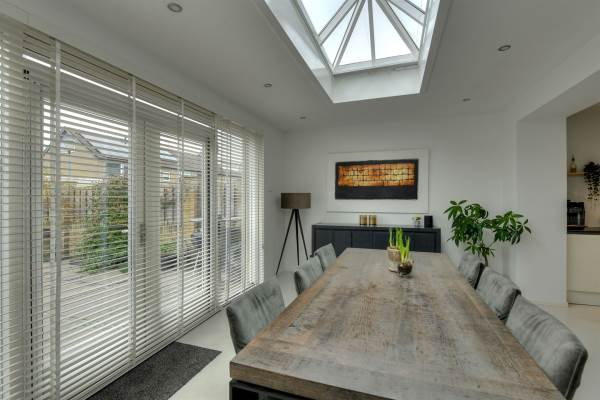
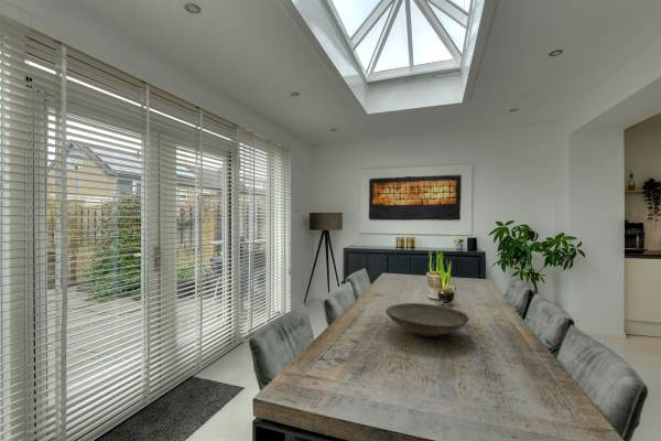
+ decorative bowl (425, 322)
